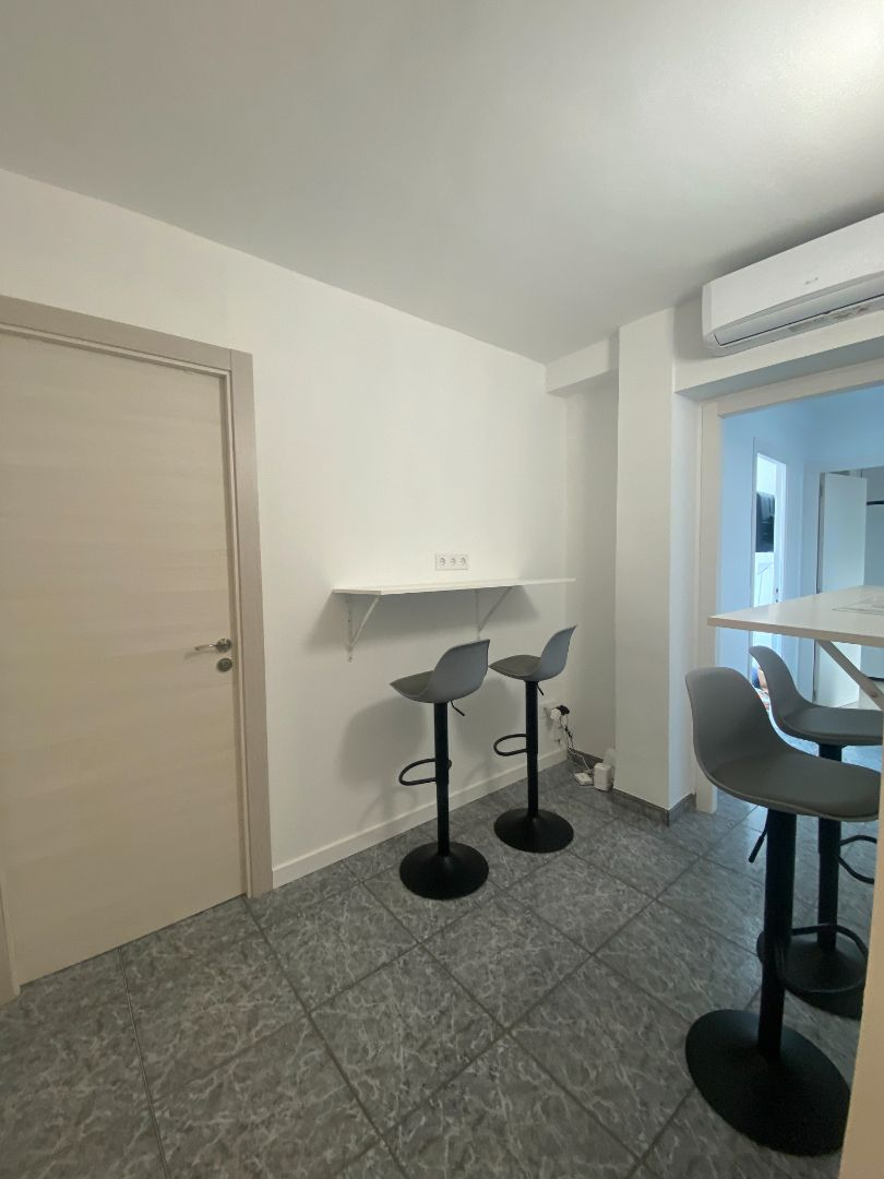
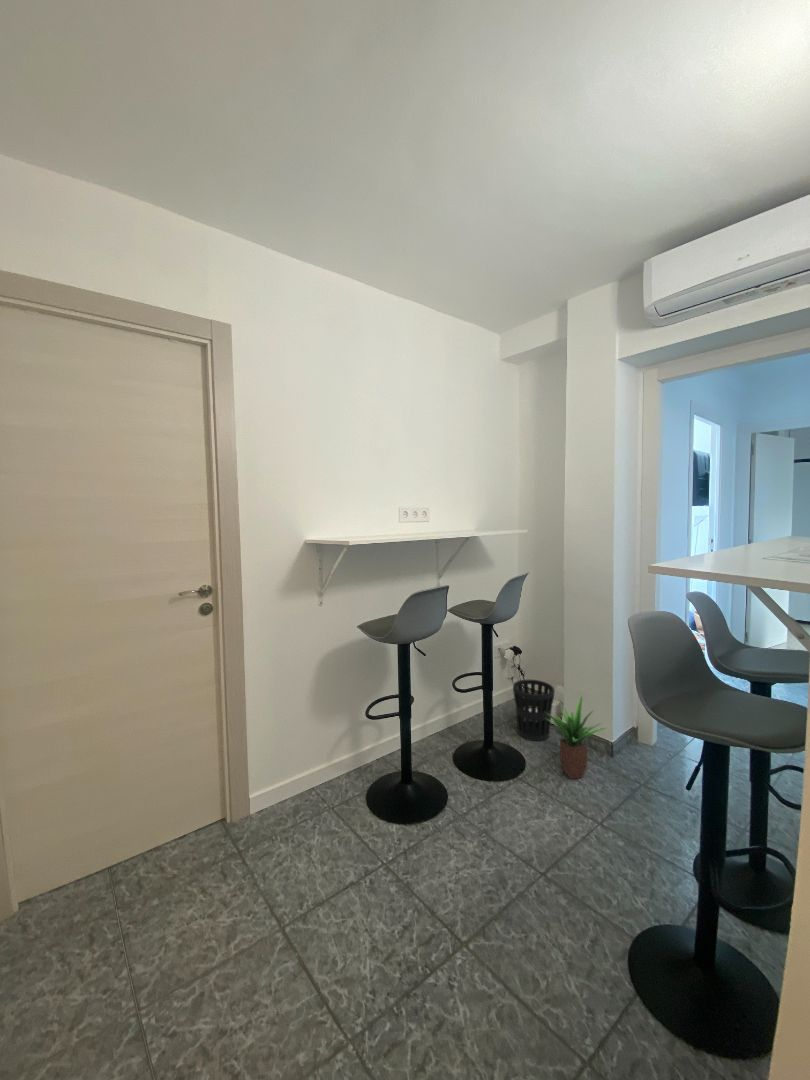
+ wastebasket (533, 709)
+ potted plant (574, 736)
